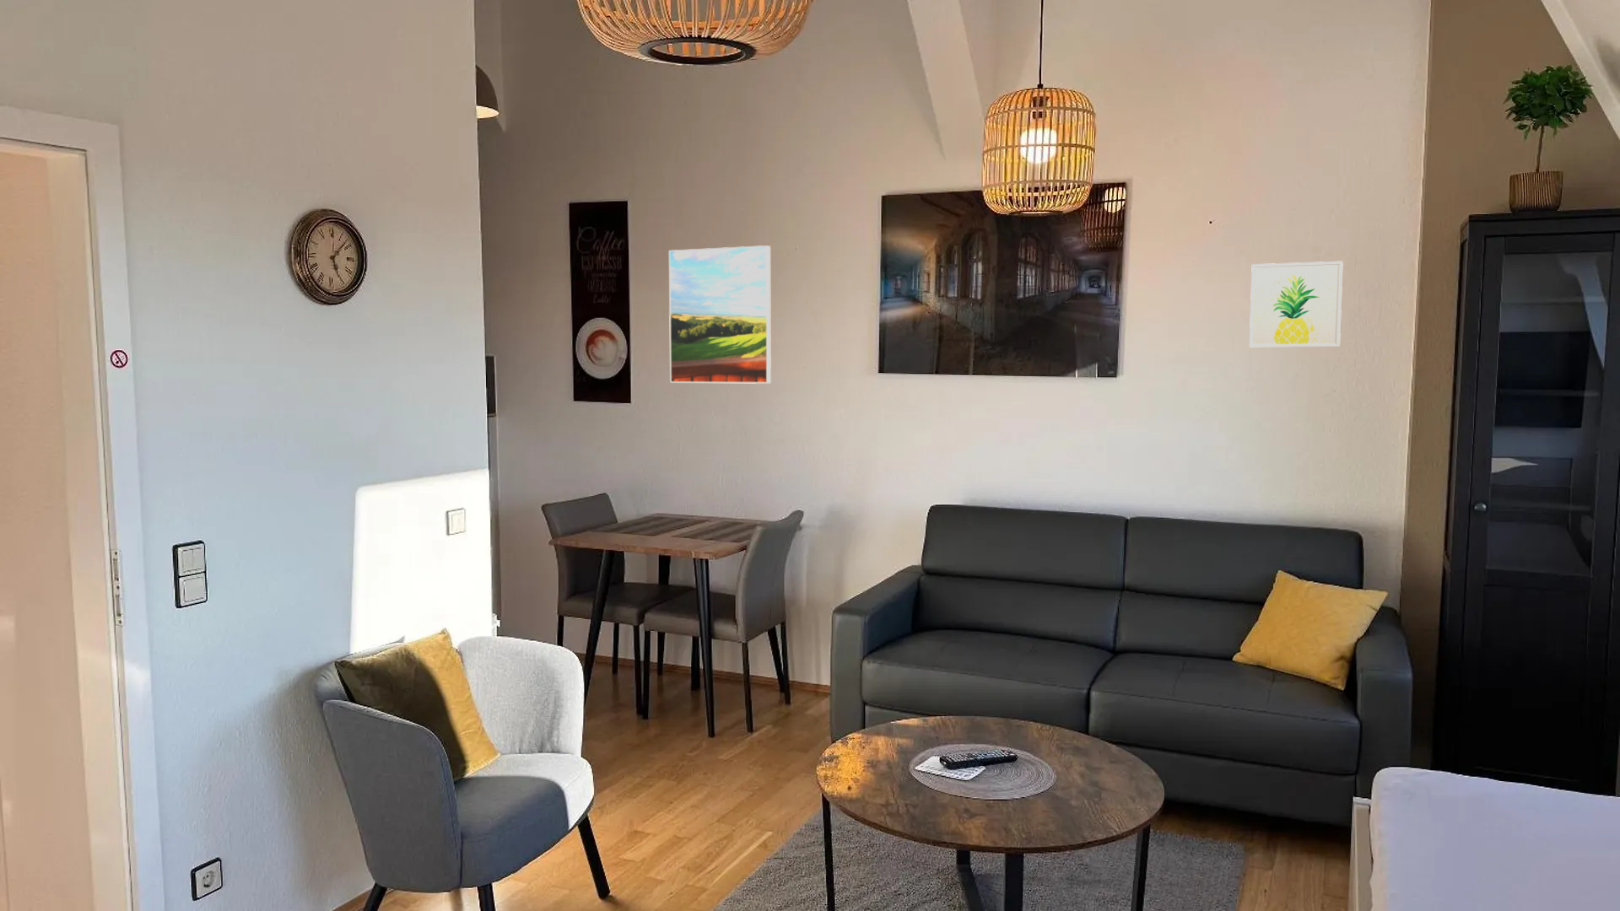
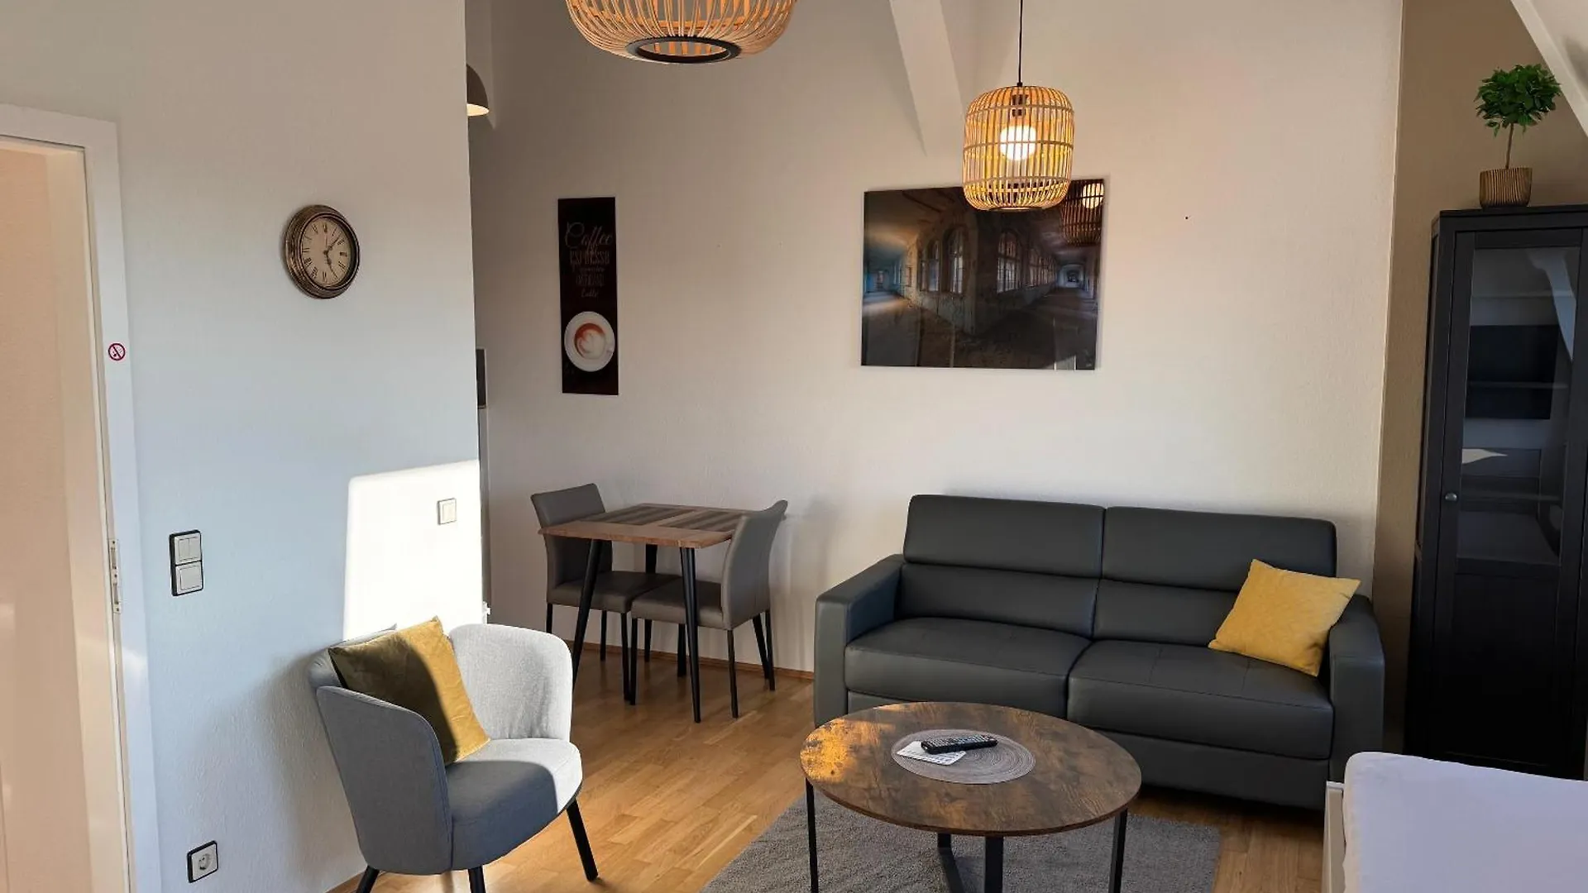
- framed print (719, 316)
- wall art (1295, 305)
